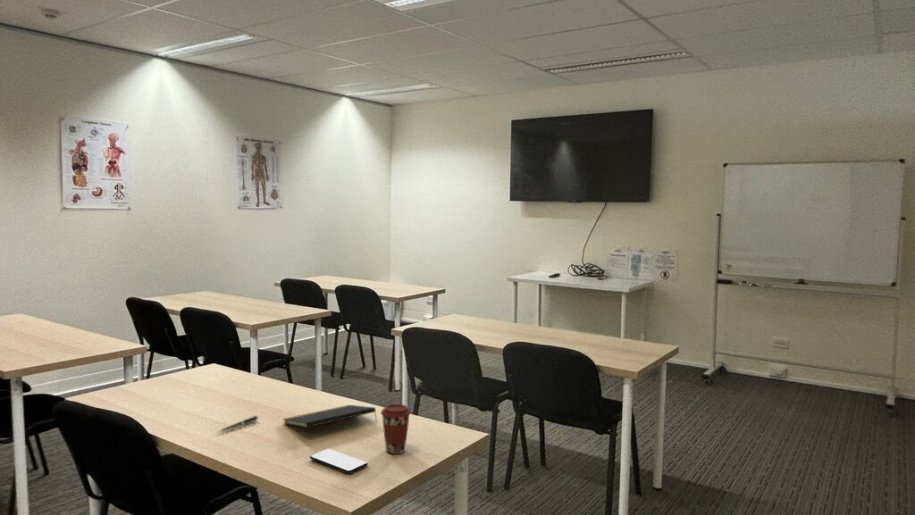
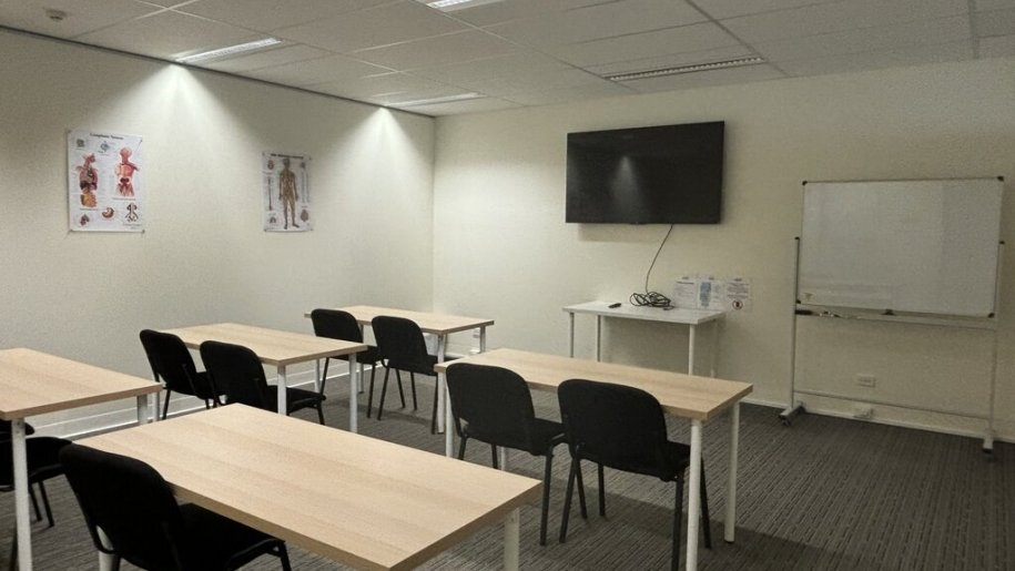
- coffee cup (395, 428)
- notepad (329, 415)
- pen (237, 424)
- smartphone (338, 460)
